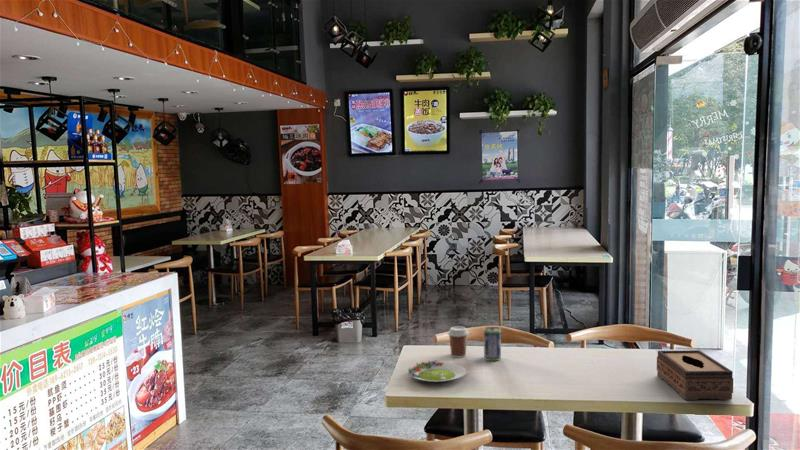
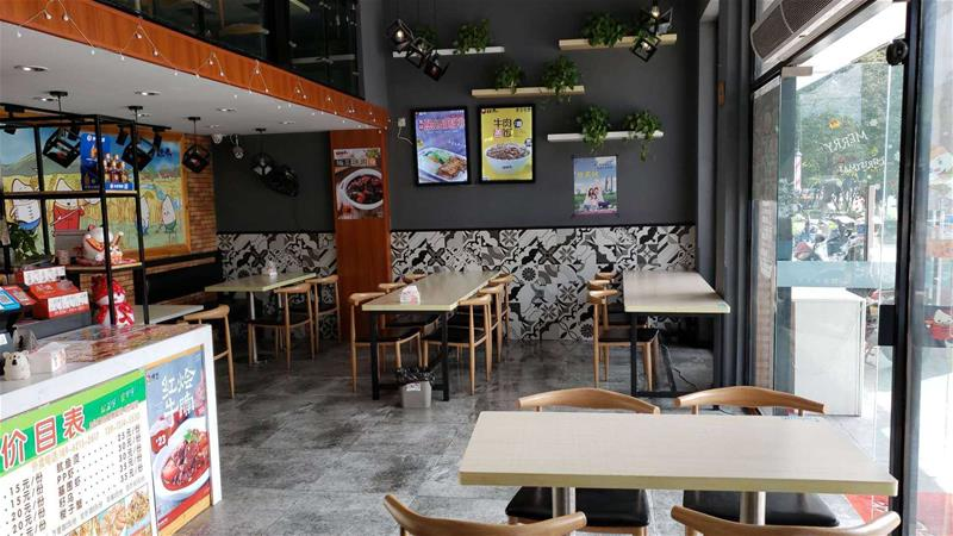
- tissue box (692, 373)
- coffee cup (458, 341)
- beverage can (492, 343)
- salad plate (436, 372)
